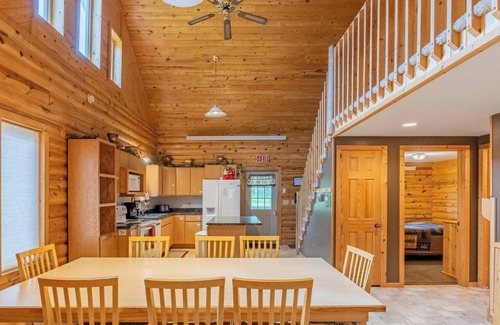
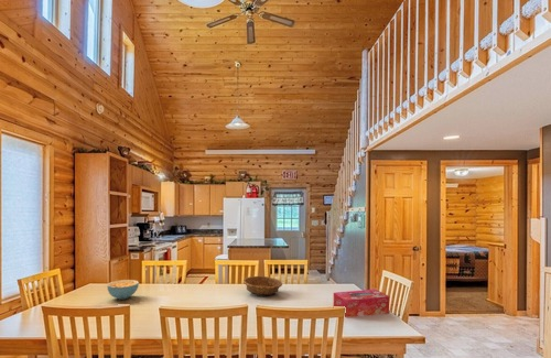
+ tissue box (360, 302)
+ cereal bowl (122, 290)
+ decorative bowl (262, 286)
